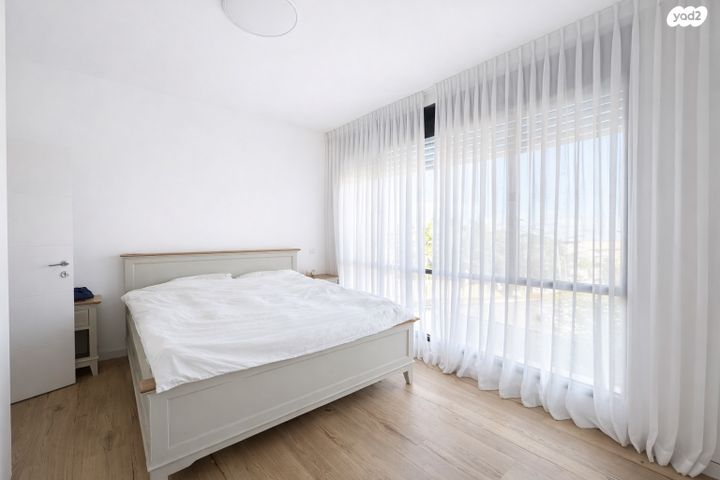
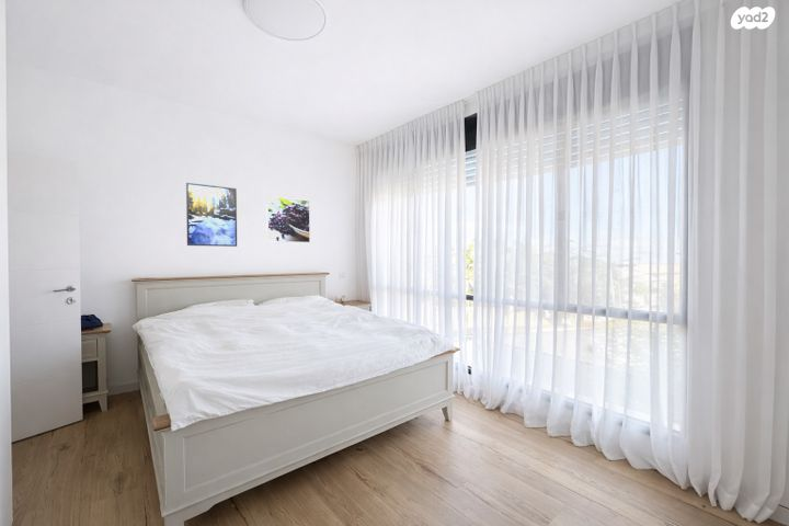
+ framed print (288, 220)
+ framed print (213, 216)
